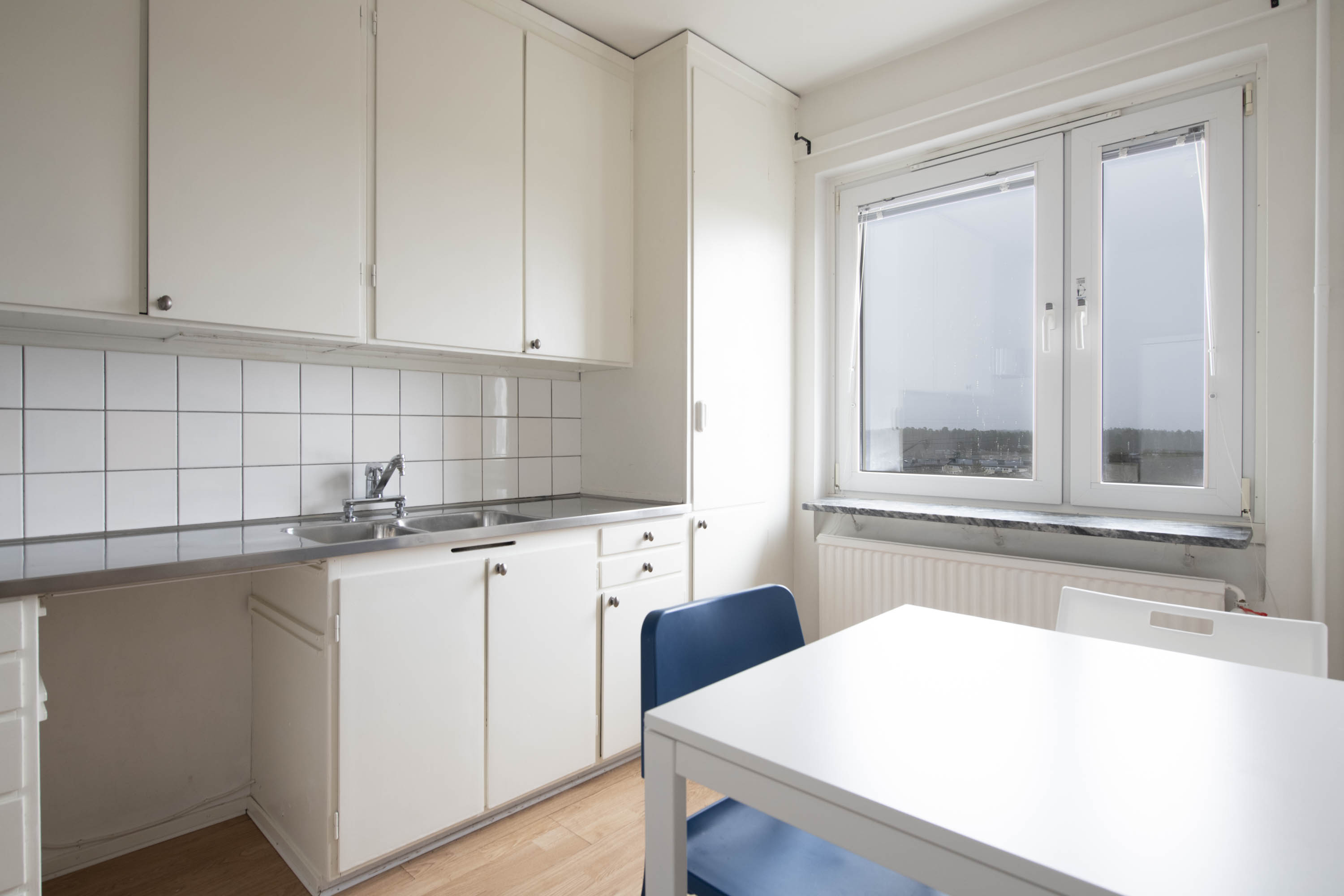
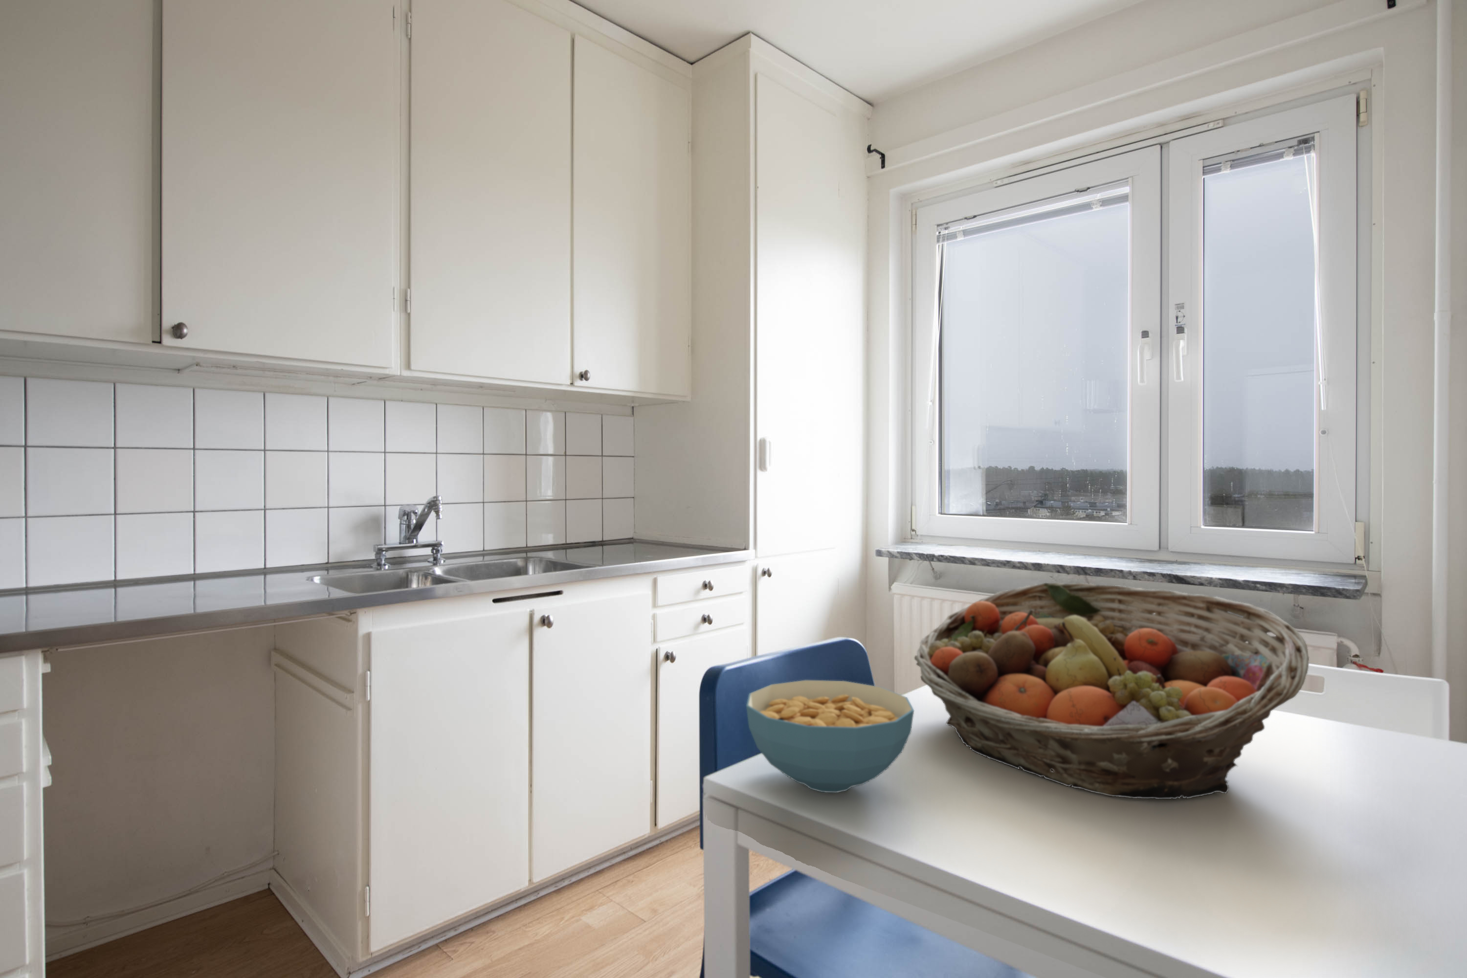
+ fruit basket (1087, 672)
+ cereal bowl (827, 742)
